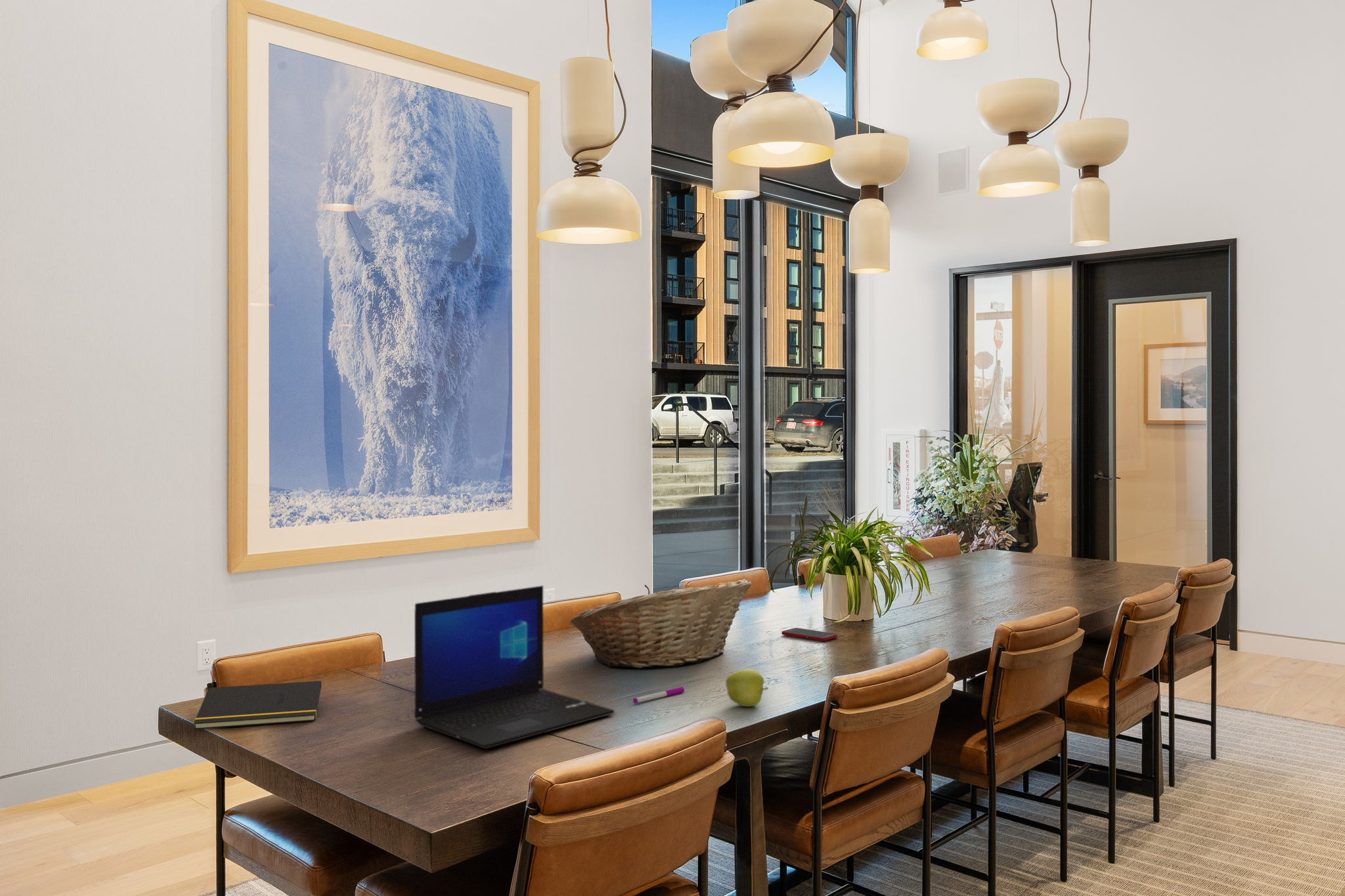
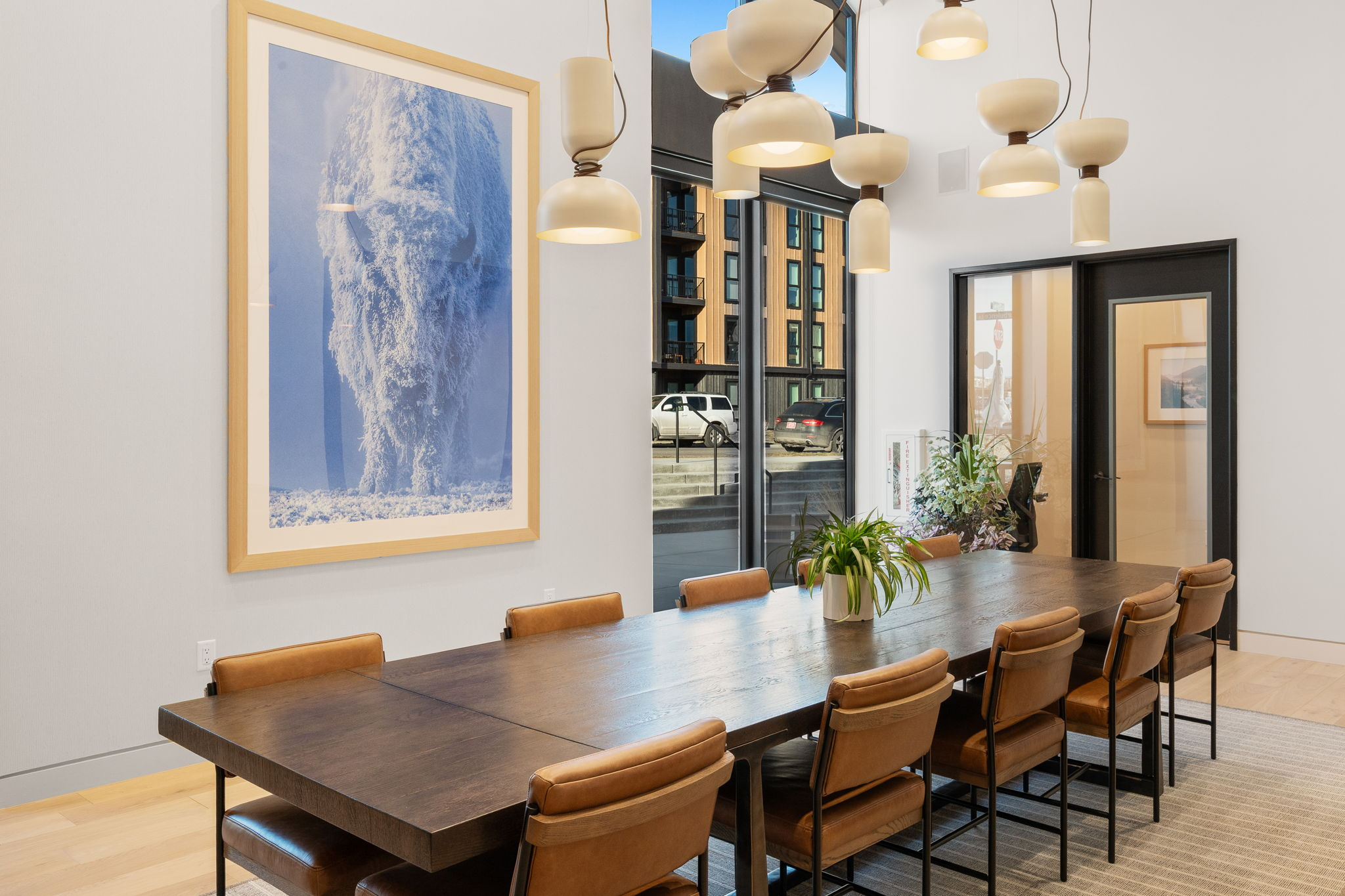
- cell phone (809, 634)
- laptop (516, 660)
- apple (747, 687)
- notepad (261, 704)
- pen (659, 694)
- fruit basket (664, 617)
